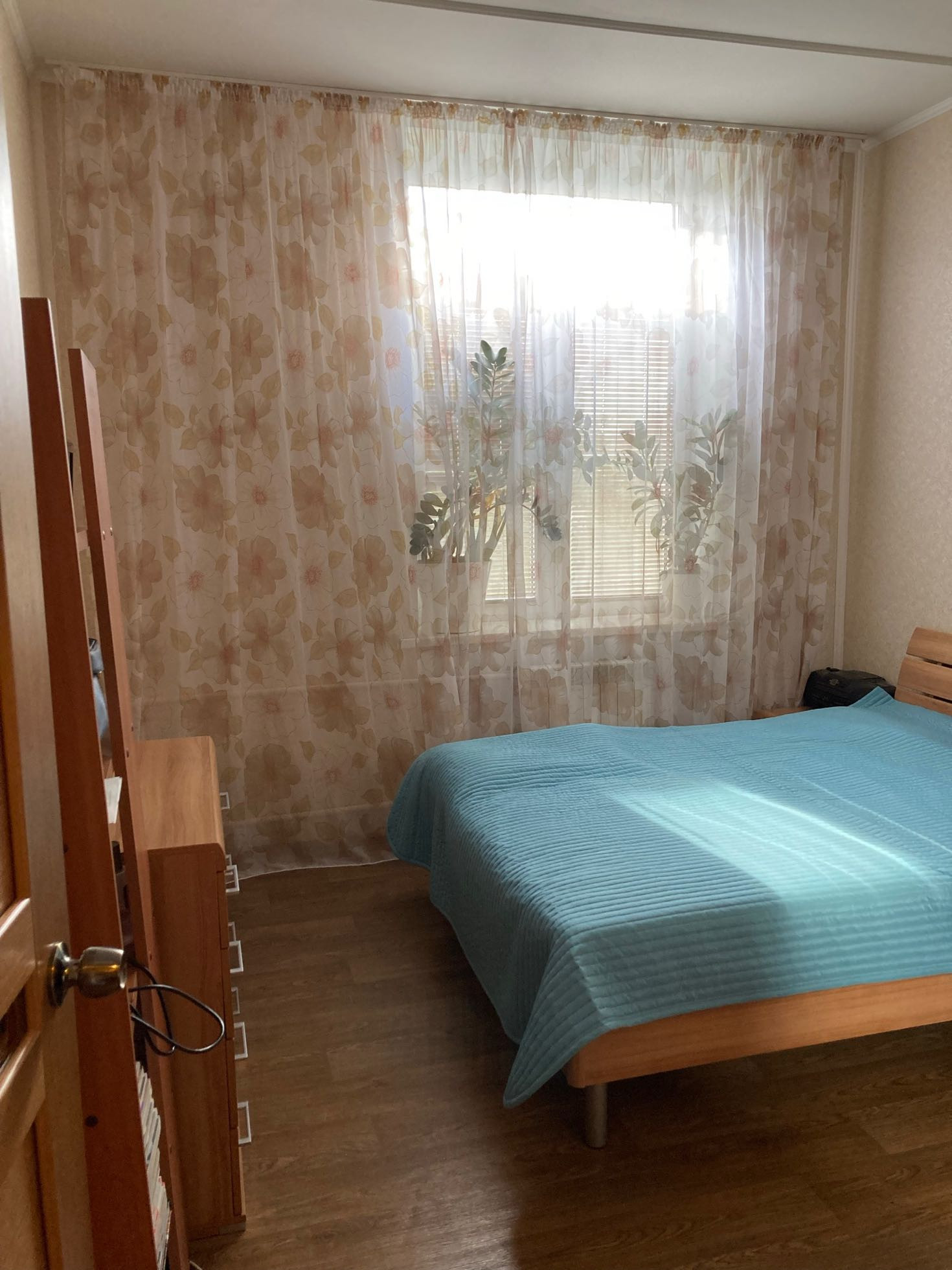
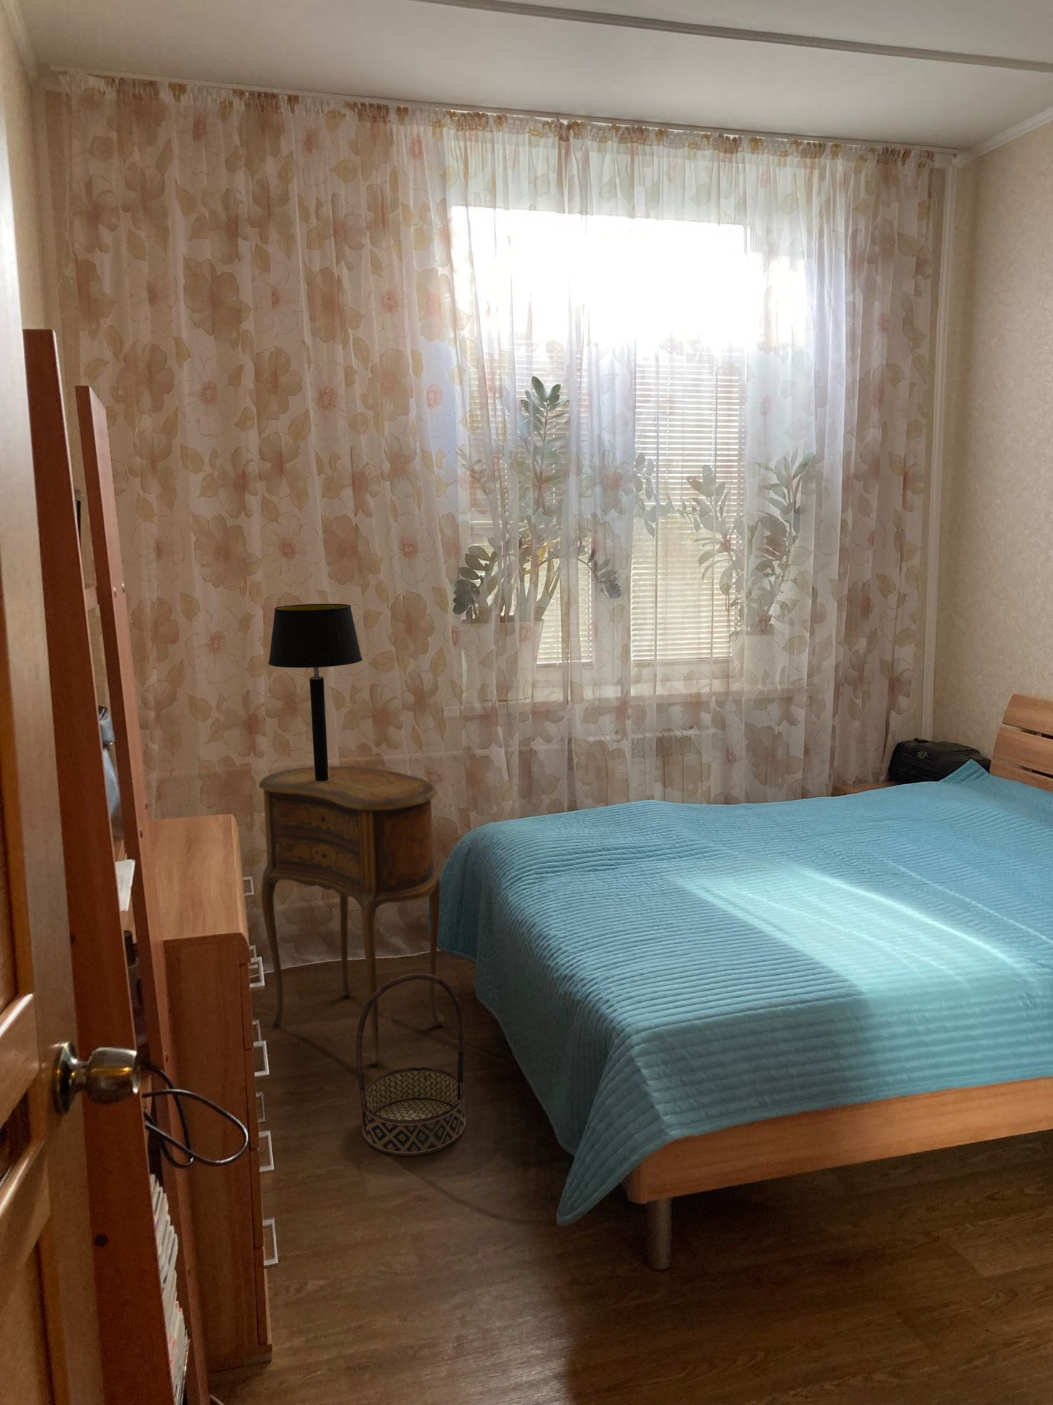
+ basket (411, 1068)
+ table lamp (317, 694)
+ side table (358, 904)
